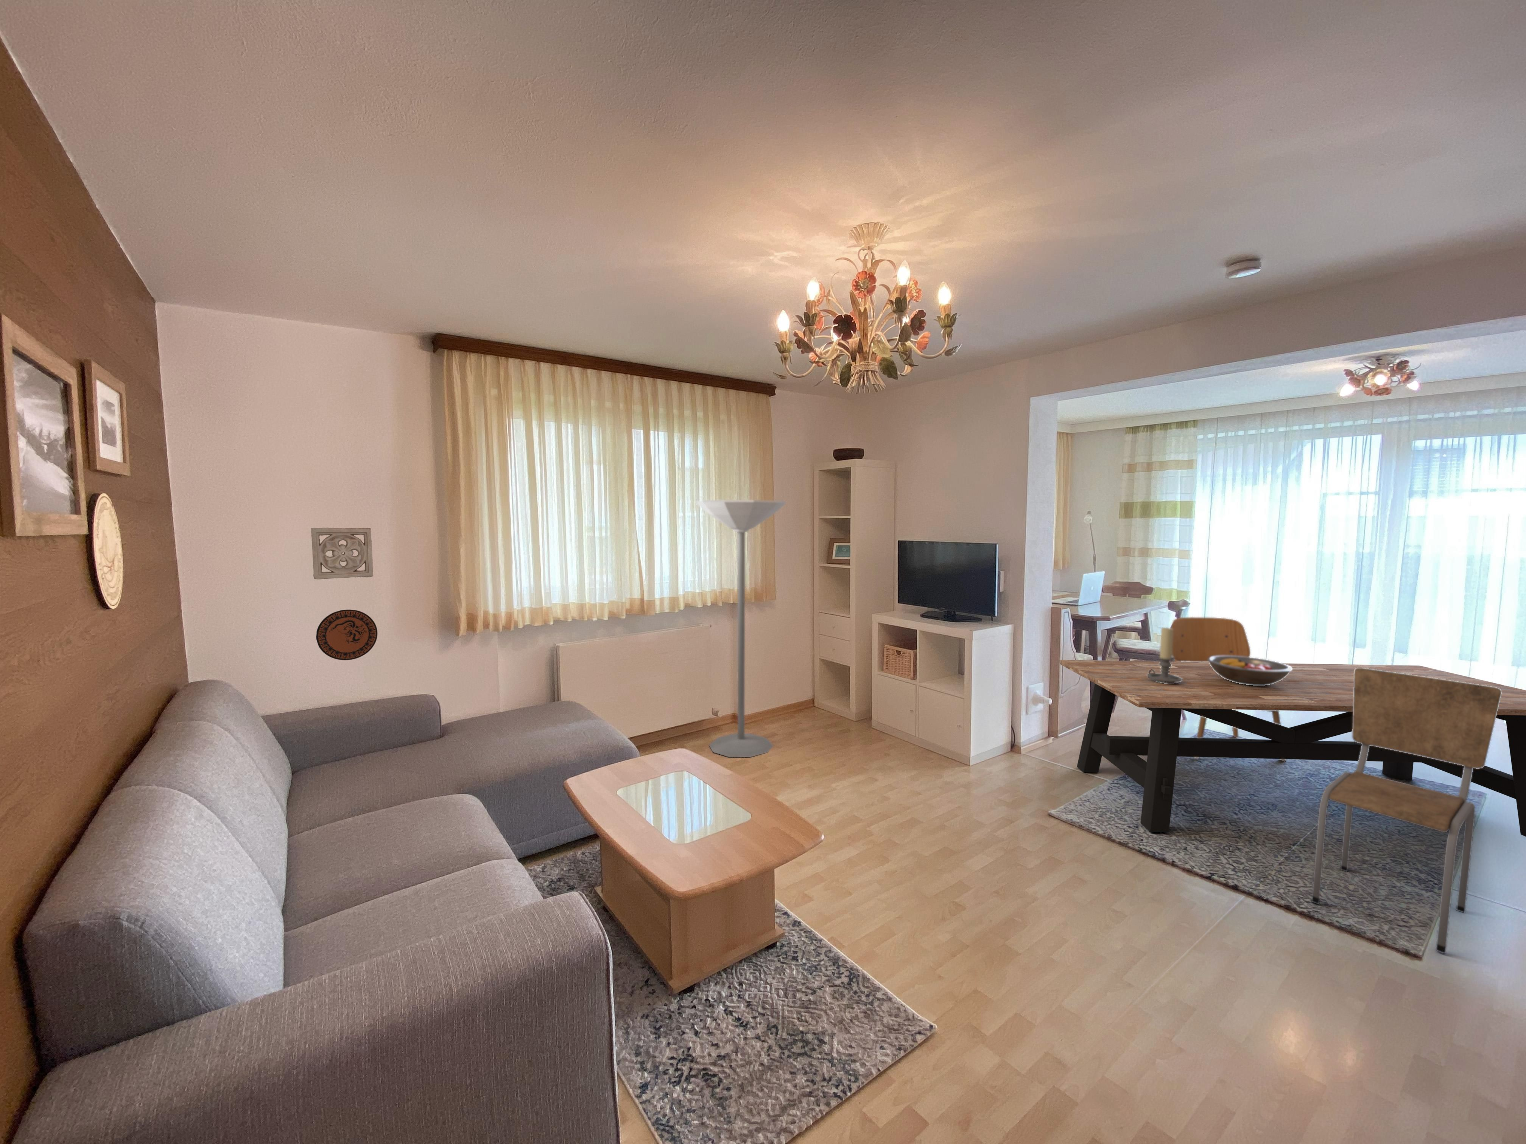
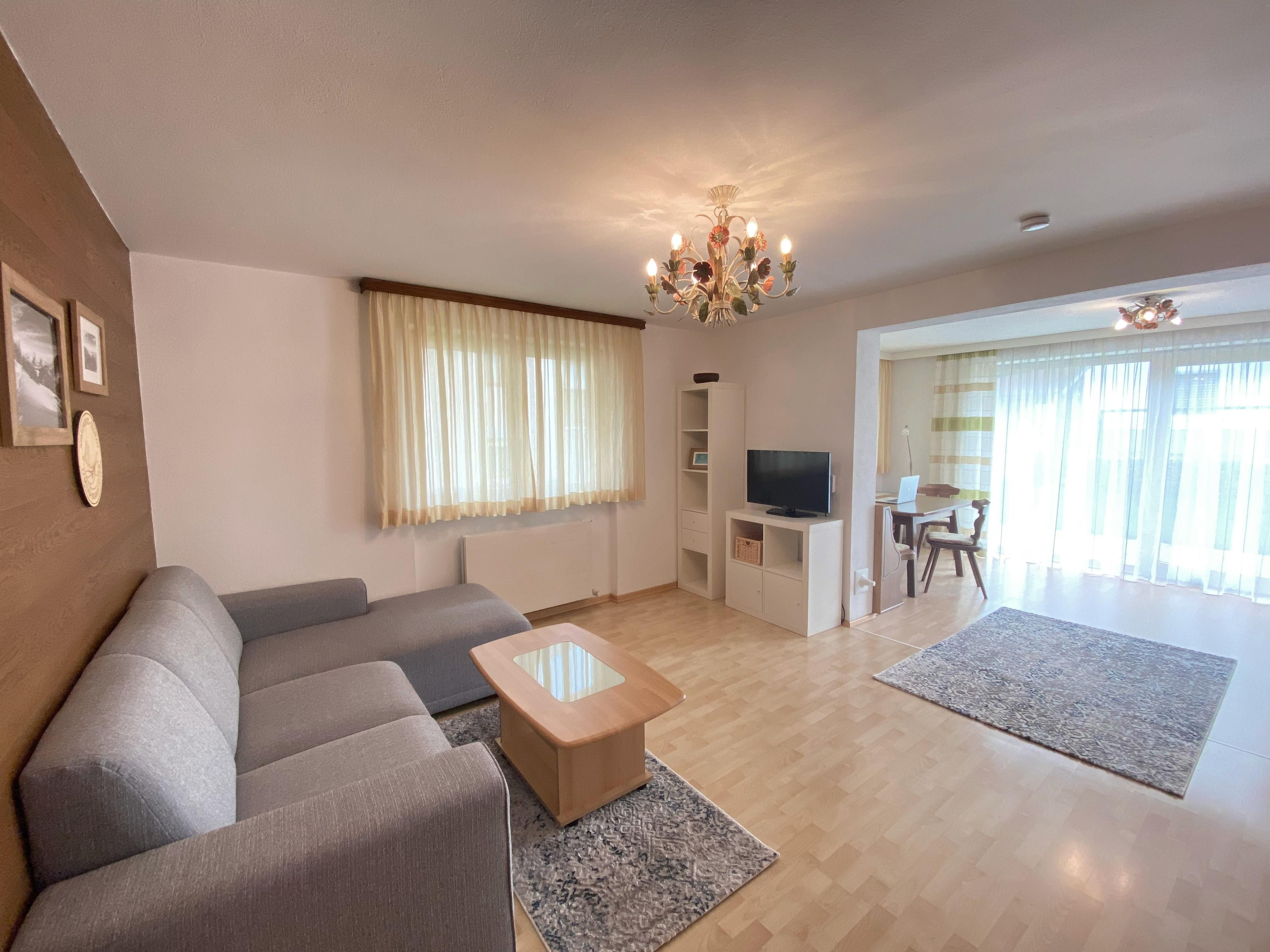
- dining chair (1400, 796)
- floor lamp (741, 625)
- dining chair (1233, 709)
- fruit bowl (1247, 669)
- dining table (1290, 741)
- wall ornament (342, 554)
- decorative plate (347, 634)
- candle holder (1163, 654)
